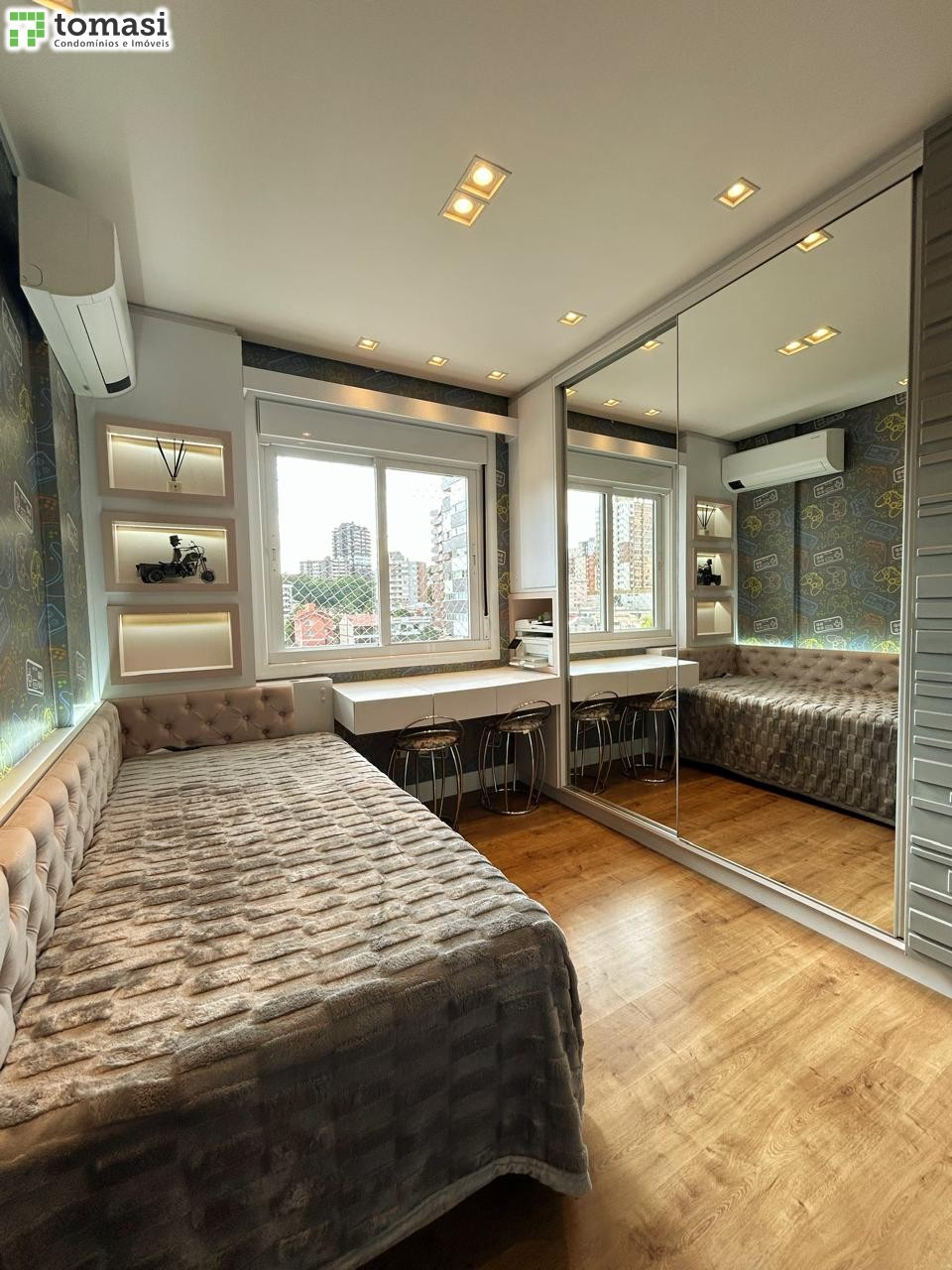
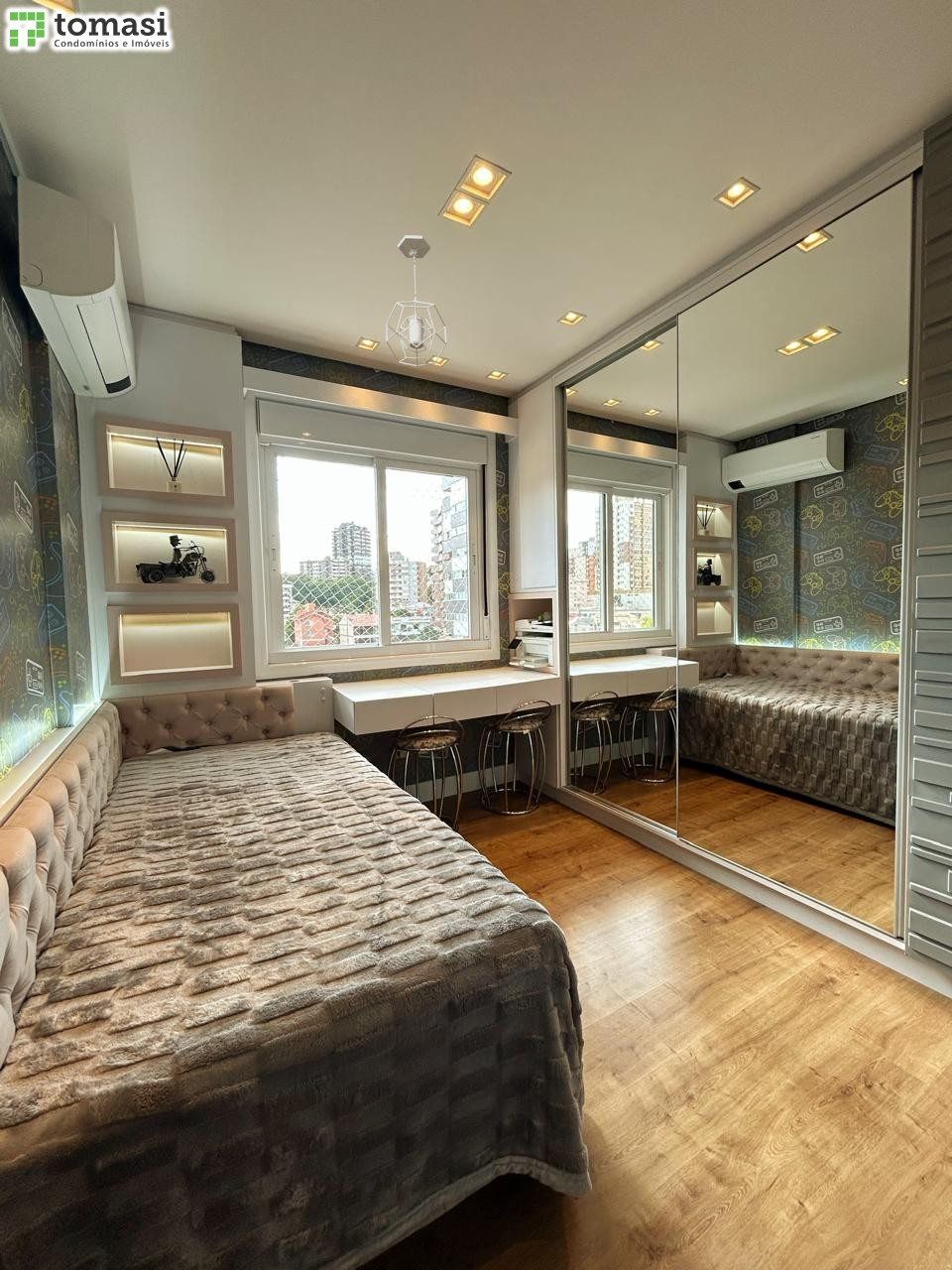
+ pendant light (416, 306)
